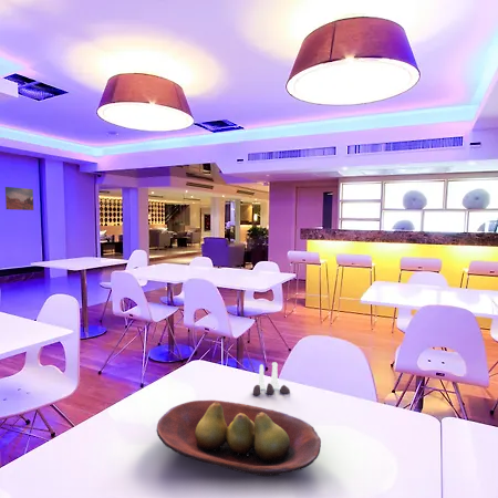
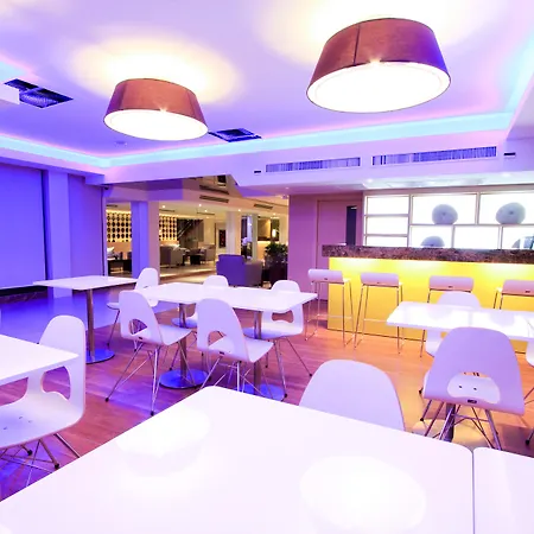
- wall art (20, 198)
- fruit bowl (236, 430)
- salt and pepper shaker set (271, 377)
